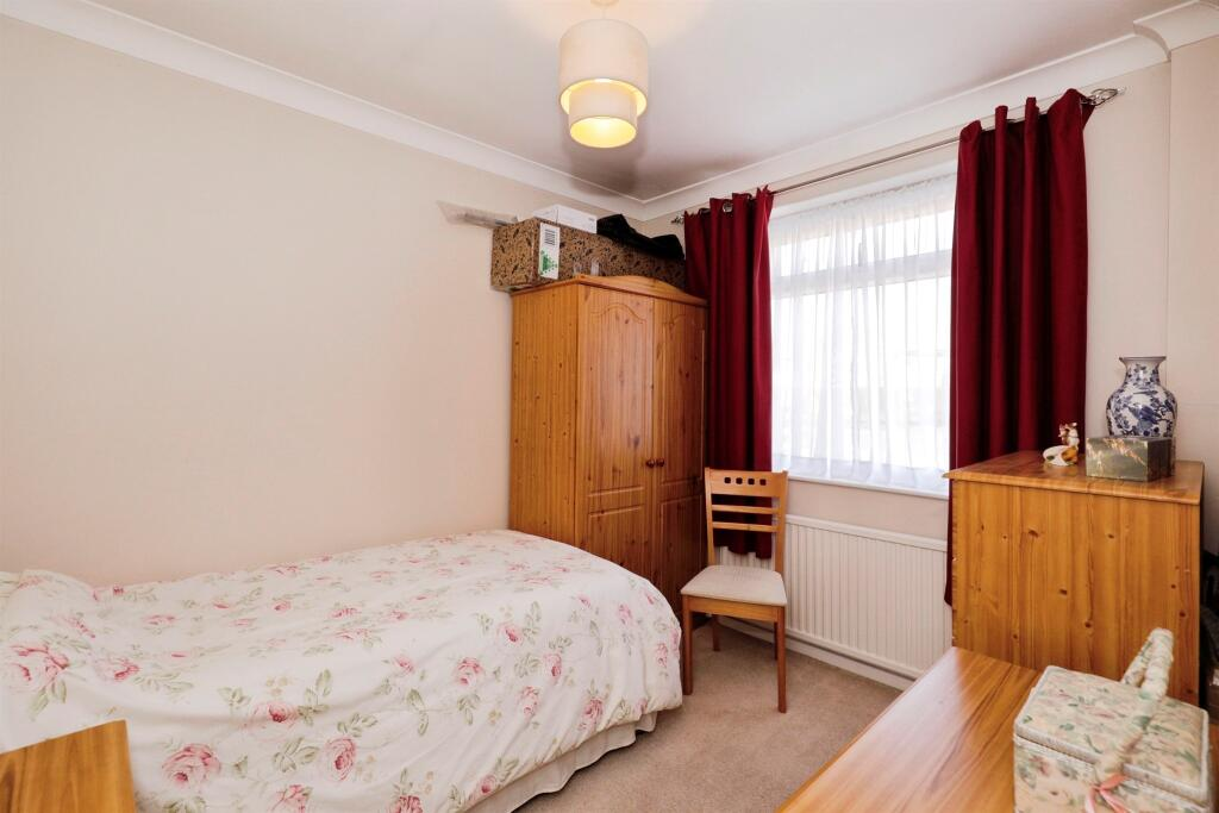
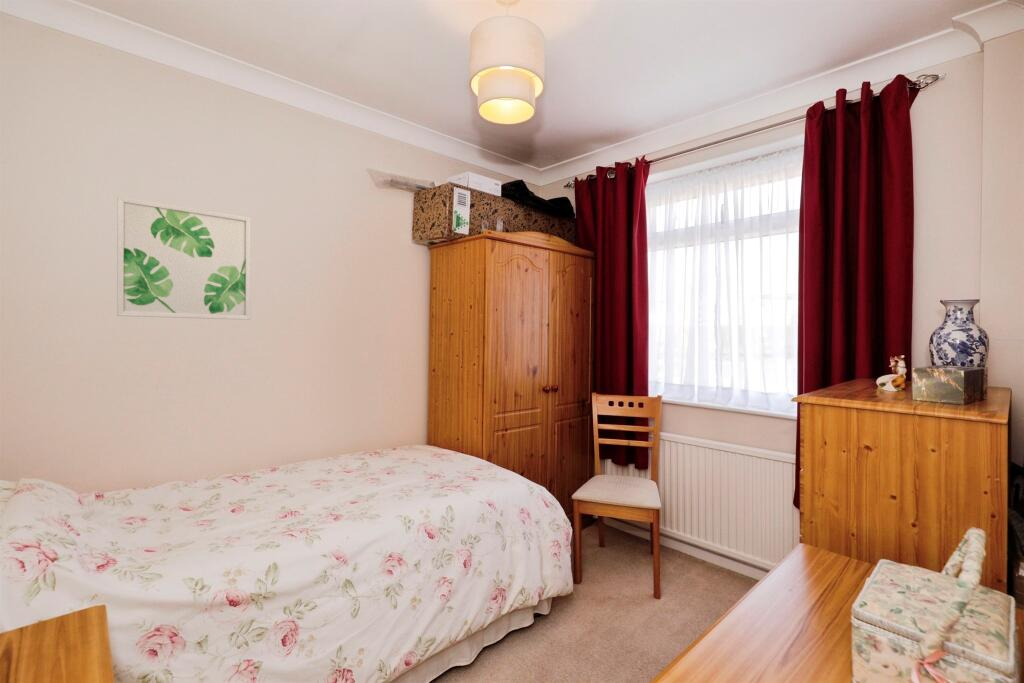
+ wall art (188, 263)
